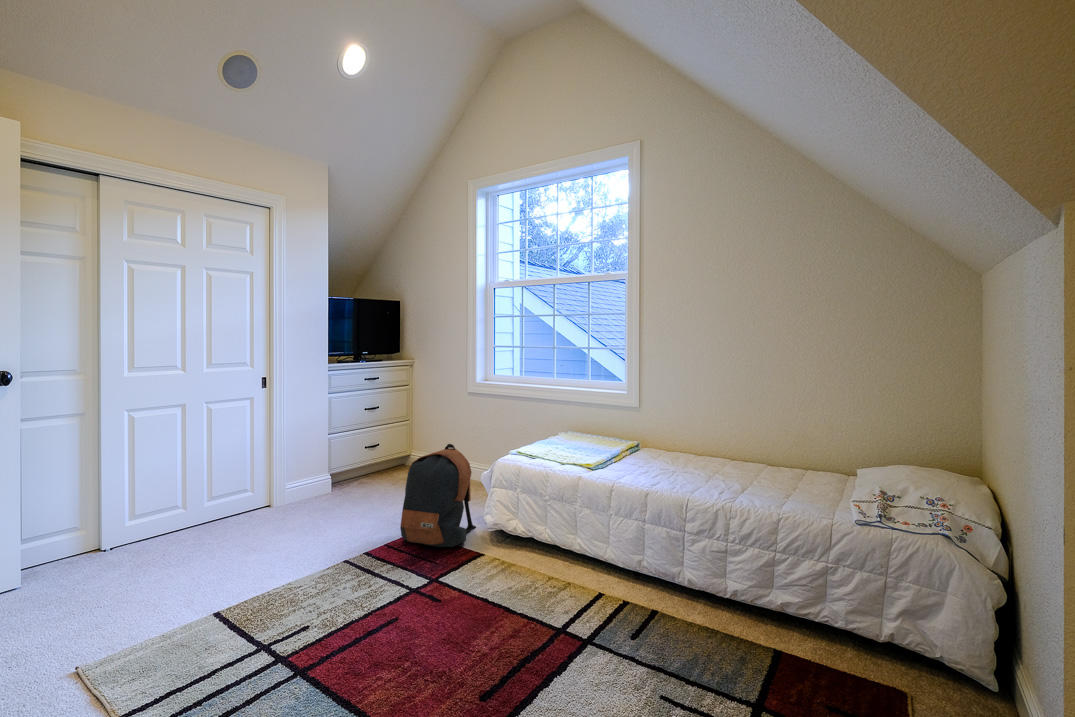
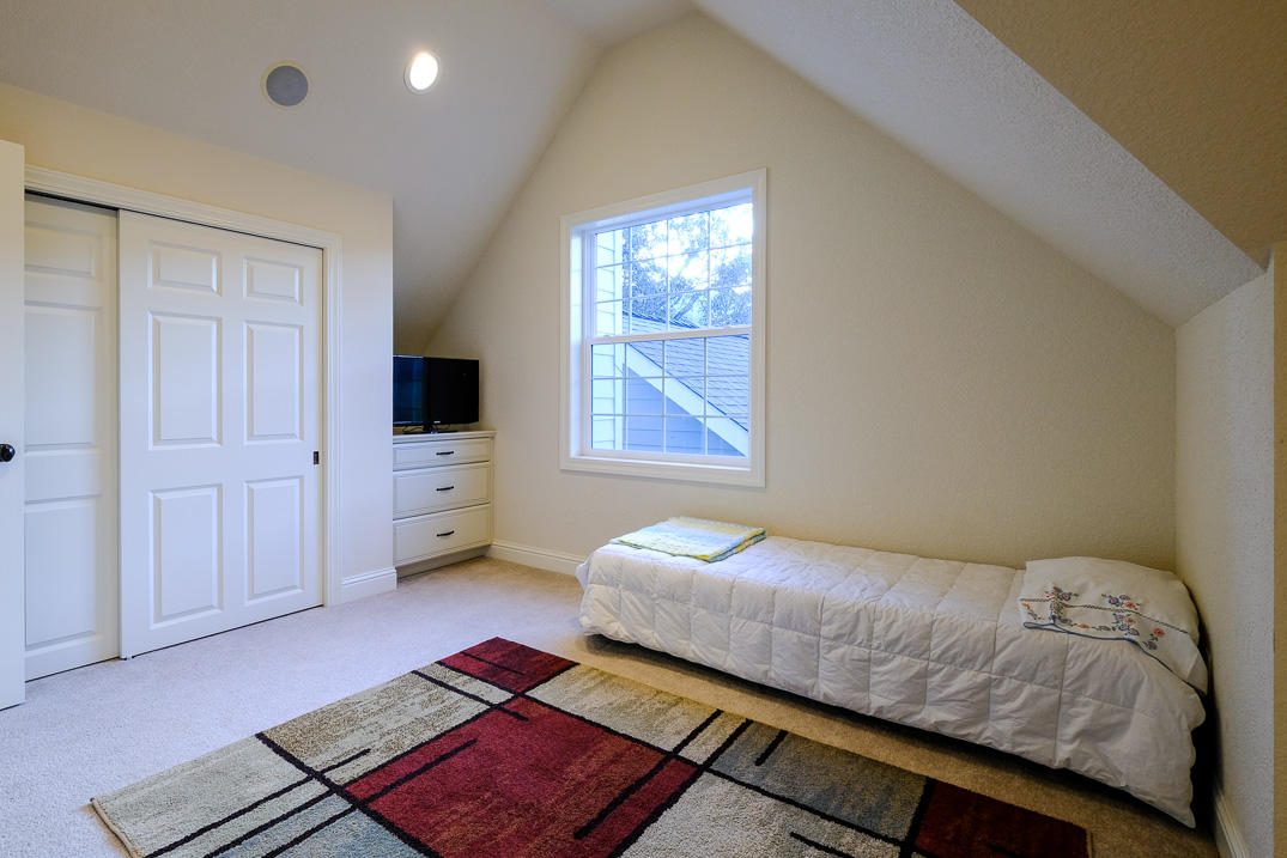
- backpack (440, 491)
